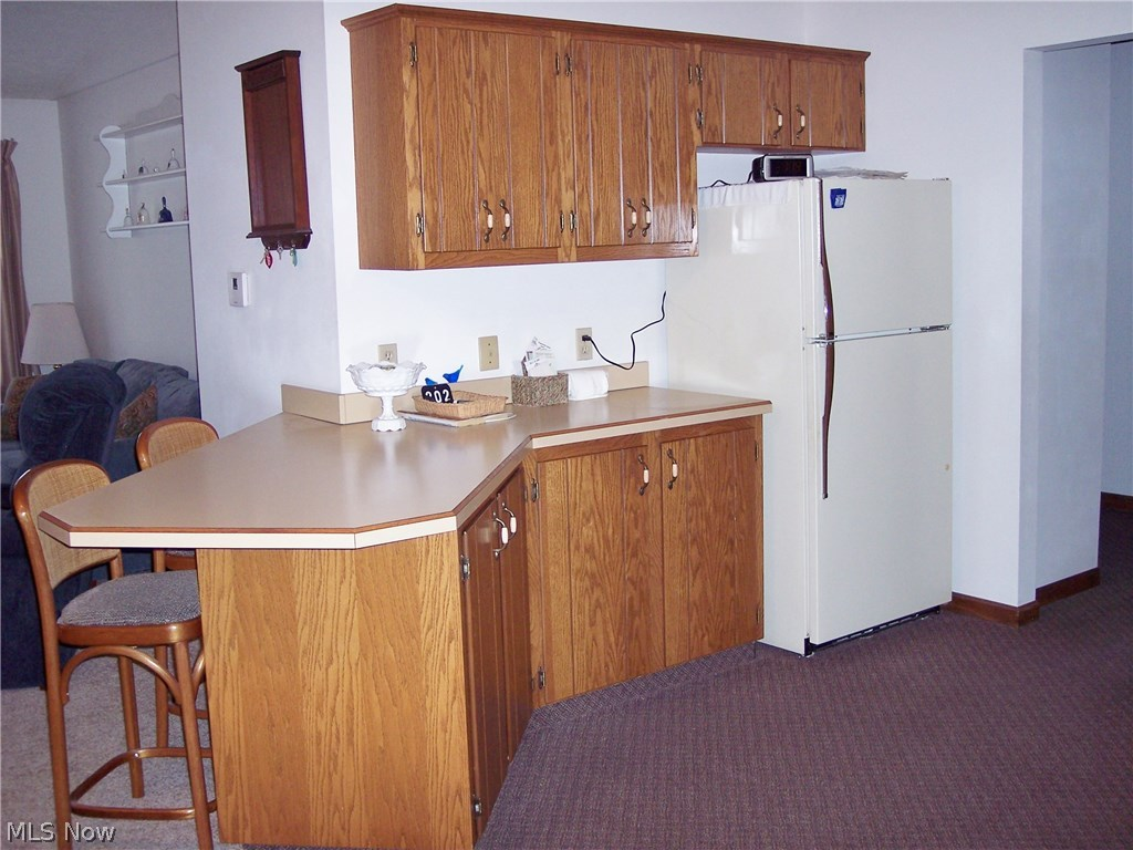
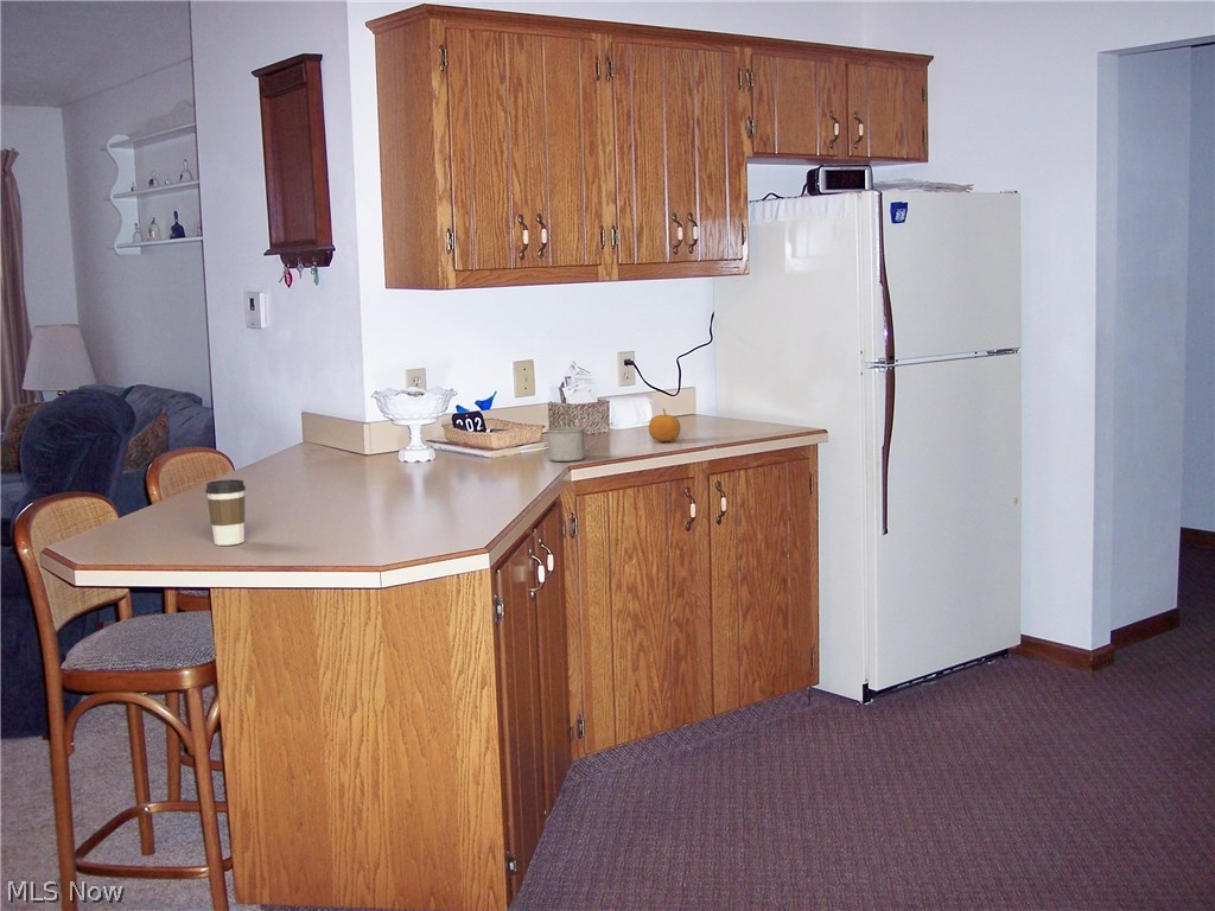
+ coffee cup (227, 511)
+ mug (568, 442)
+ fruit (664, 425)
